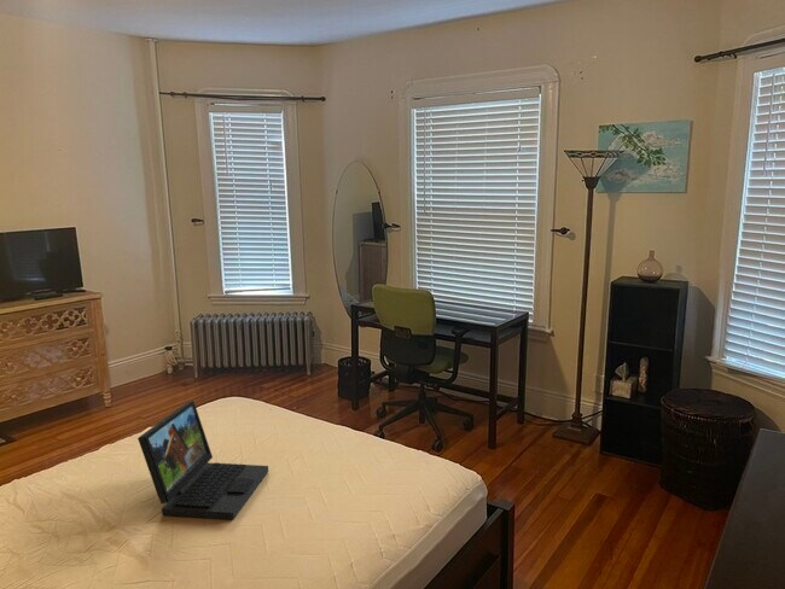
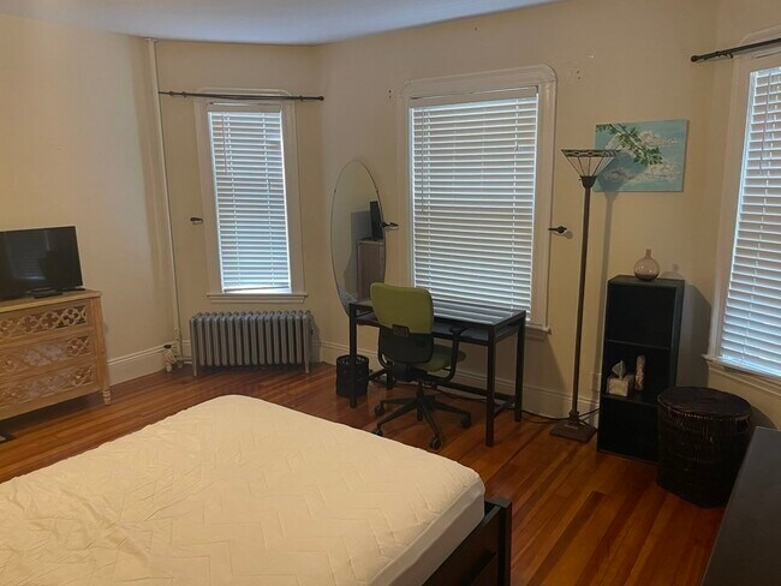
- laptop (208, 454)
